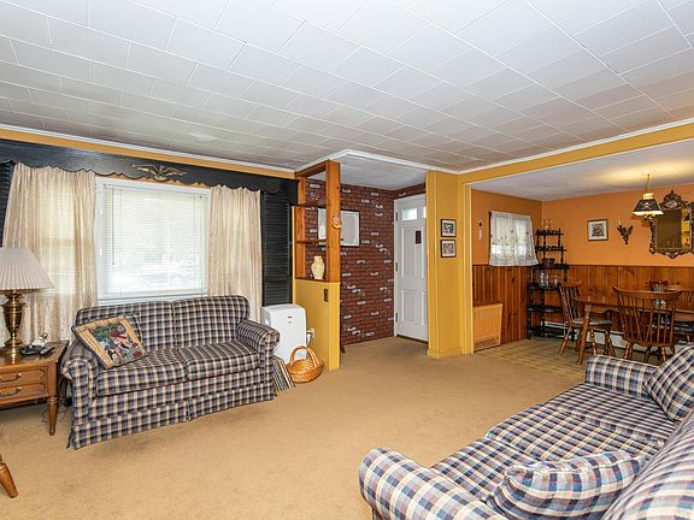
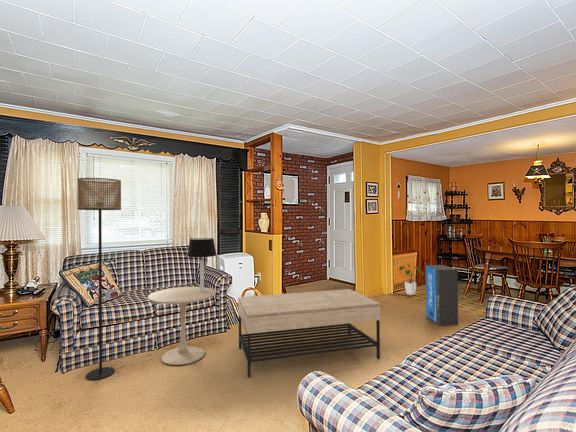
+ coffee table (306, 326)
+ table lamp (201, 264)
+ floor lamp (100, 276)
+ house plant (412, 279)
+ air purifier (441, 293)
+ side table (183, 324)
